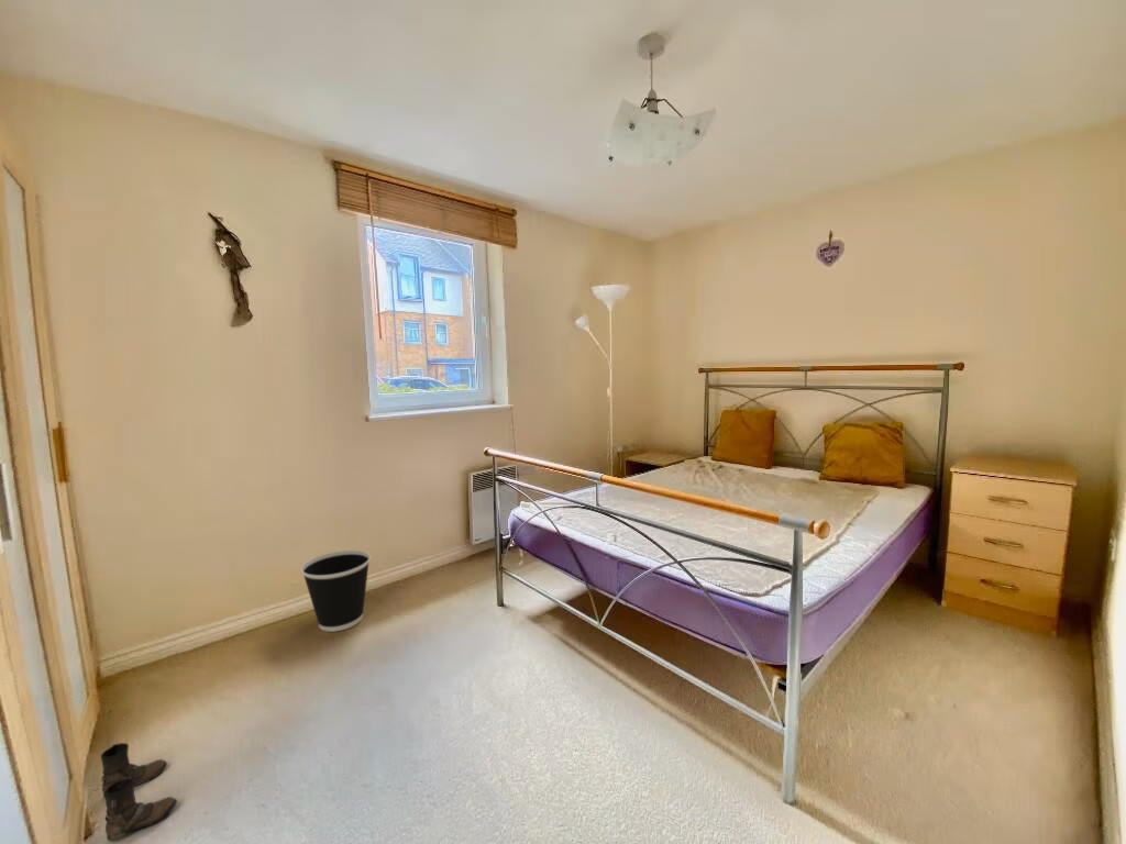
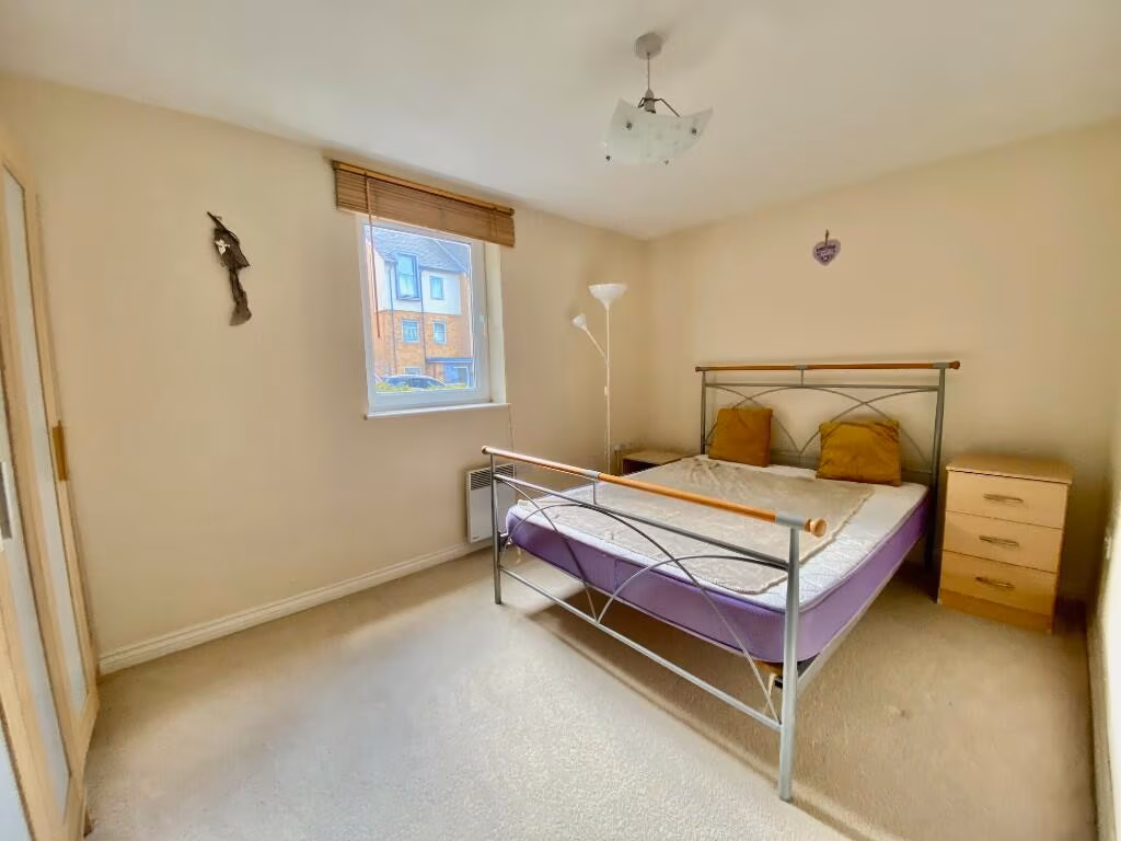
- boots (136, 780)
- wastebasket (339, 591)
